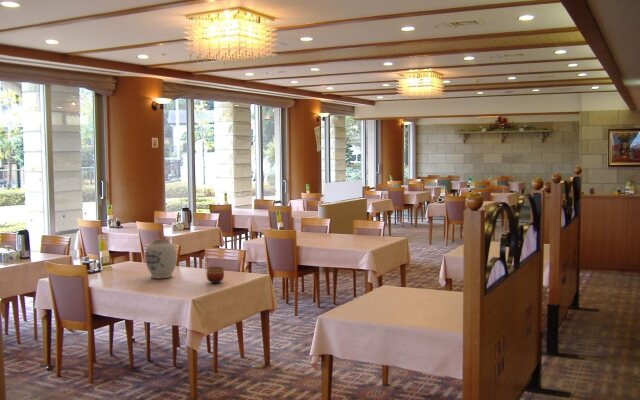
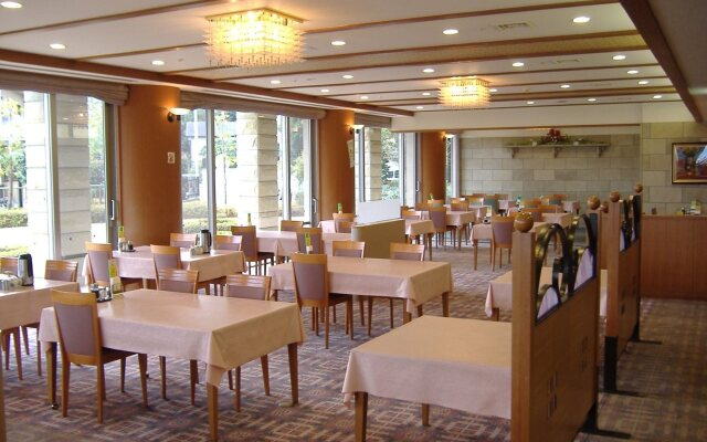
- vase (161, 258)
- bowl (215, 274)
